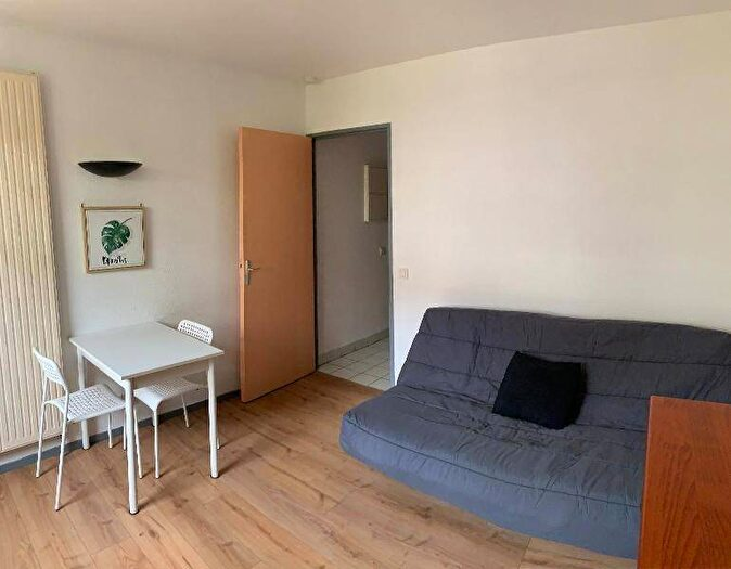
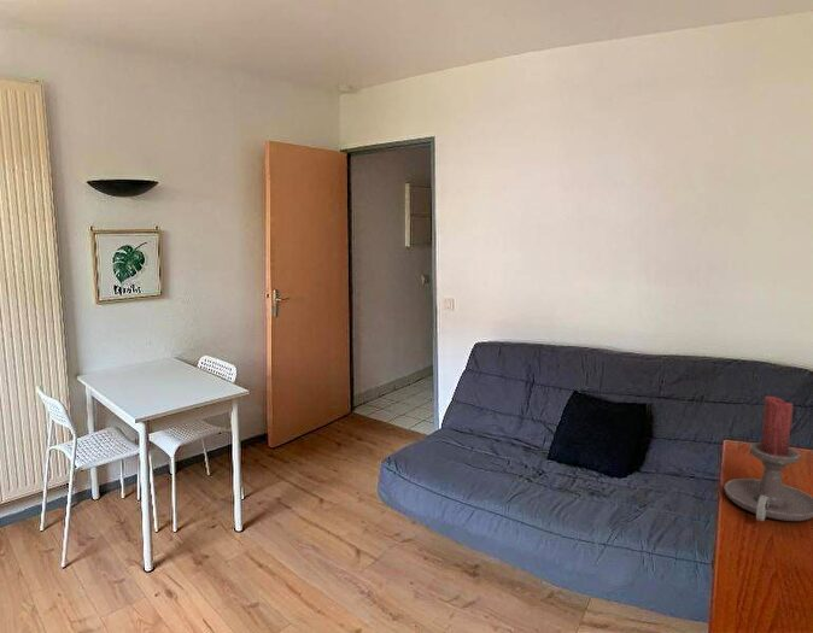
+ candle holder (772, 455)
